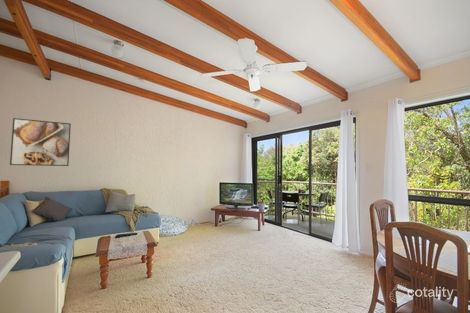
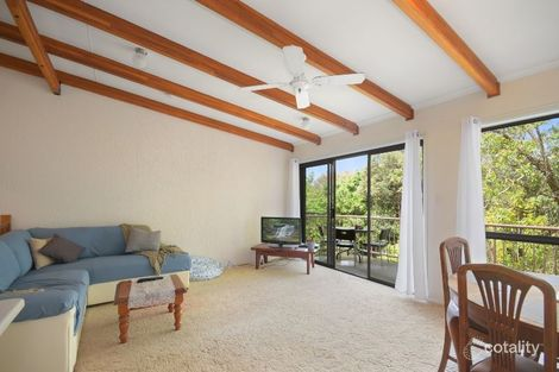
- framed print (42, 143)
